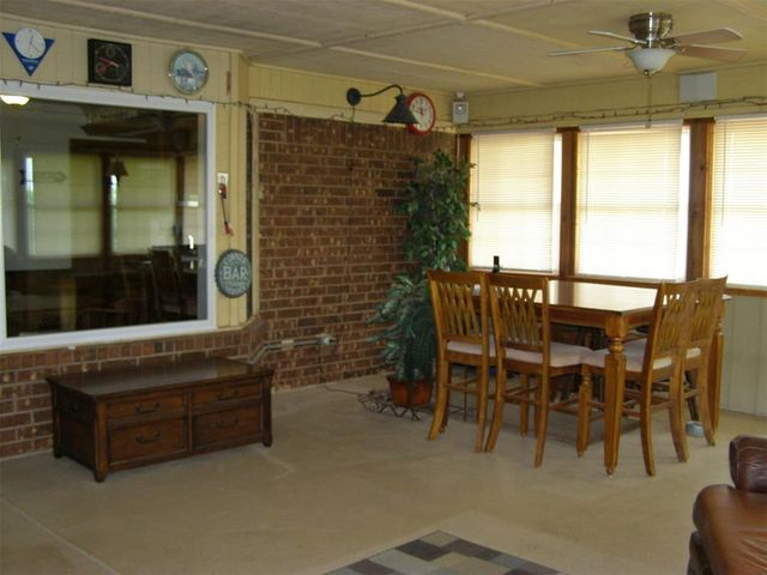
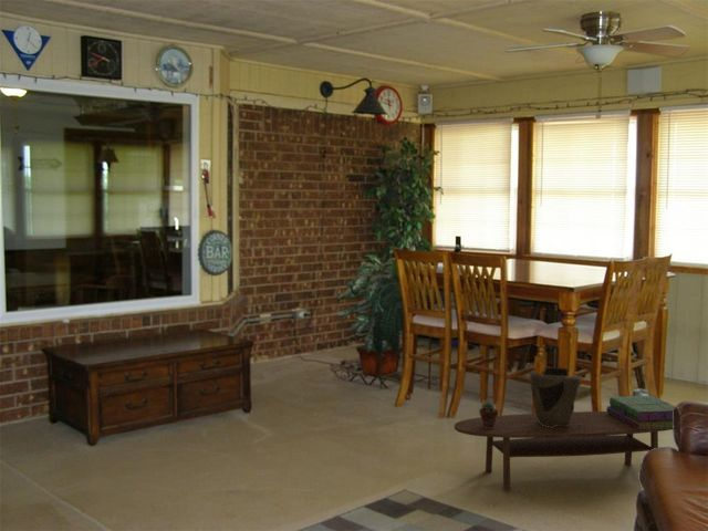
+ decorative bowl (552, 397)
+ coffee table (571, 449)
+ stack of books (645, 410)
+ potted succulent (488, 414)
